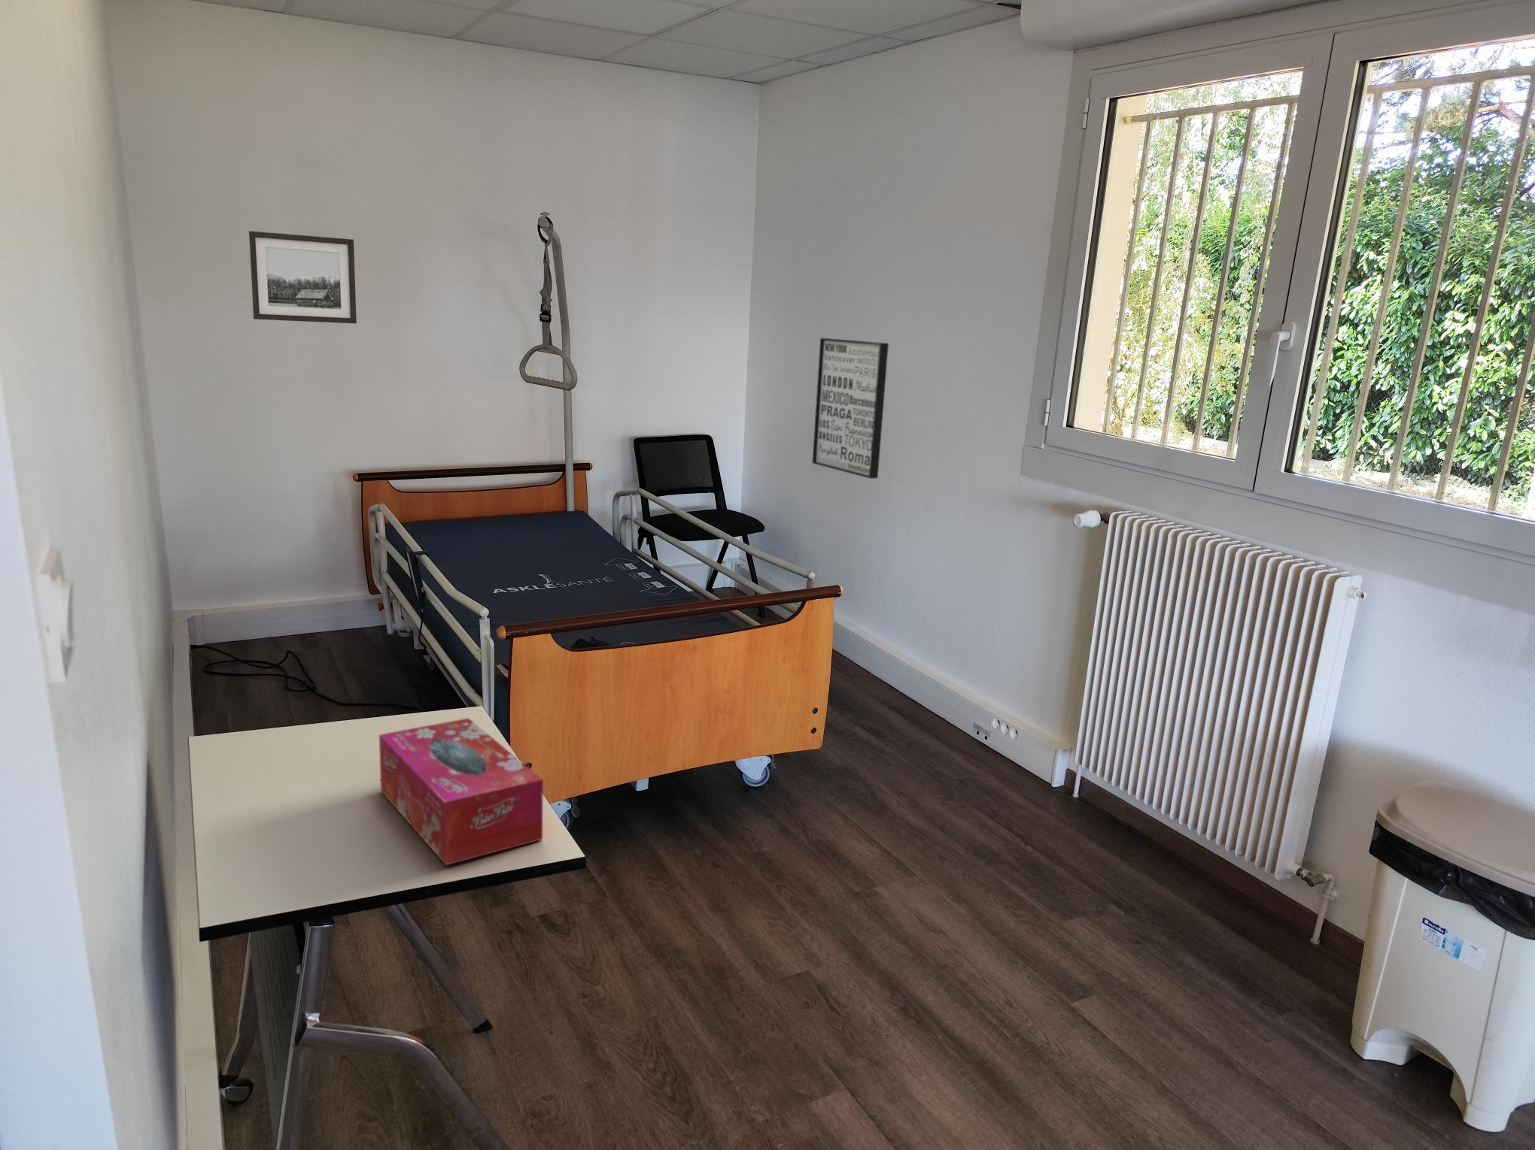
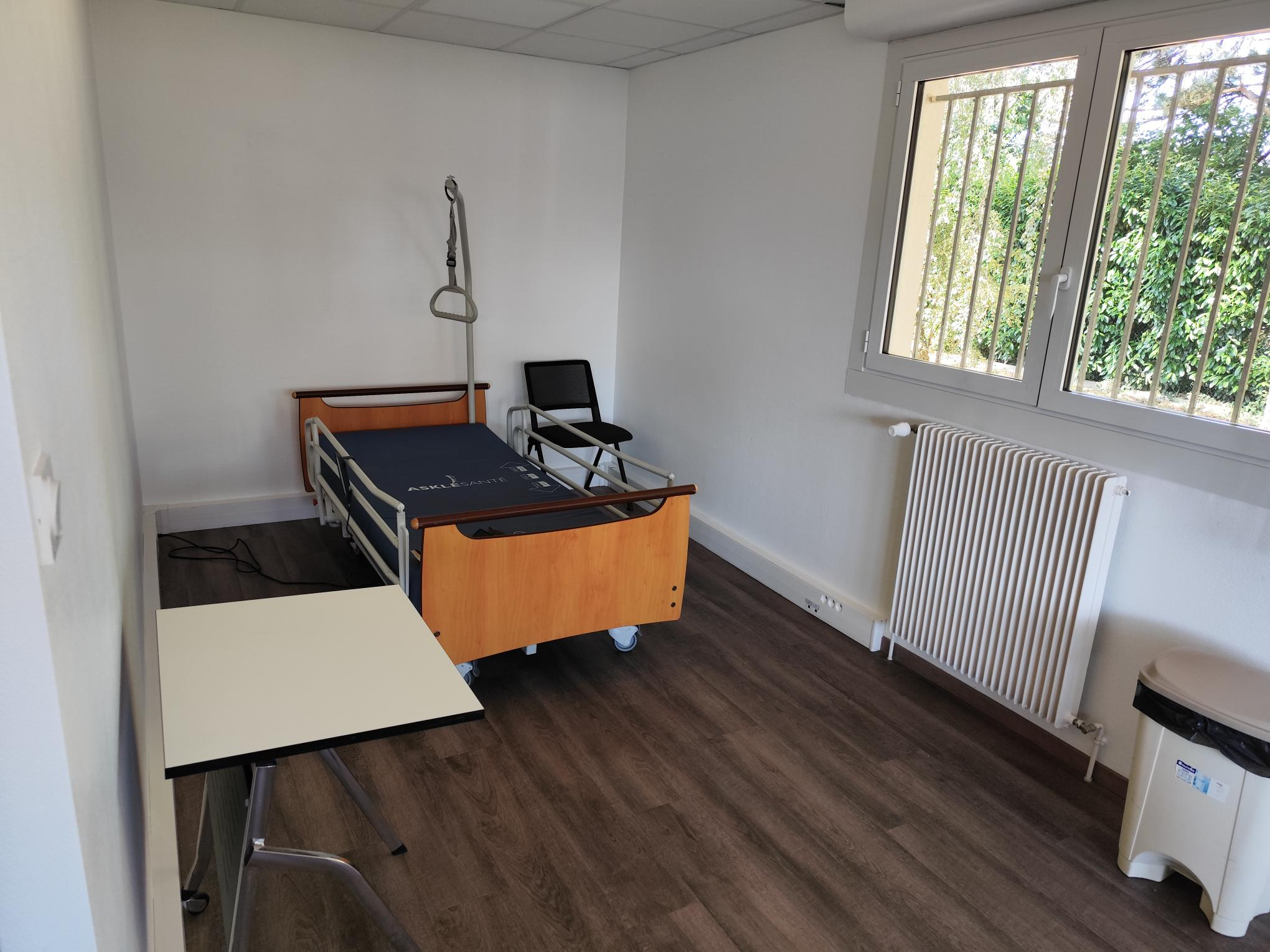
- wall art (303, 278)
- wall art (848, 406)
- tissue box (458, 785)
